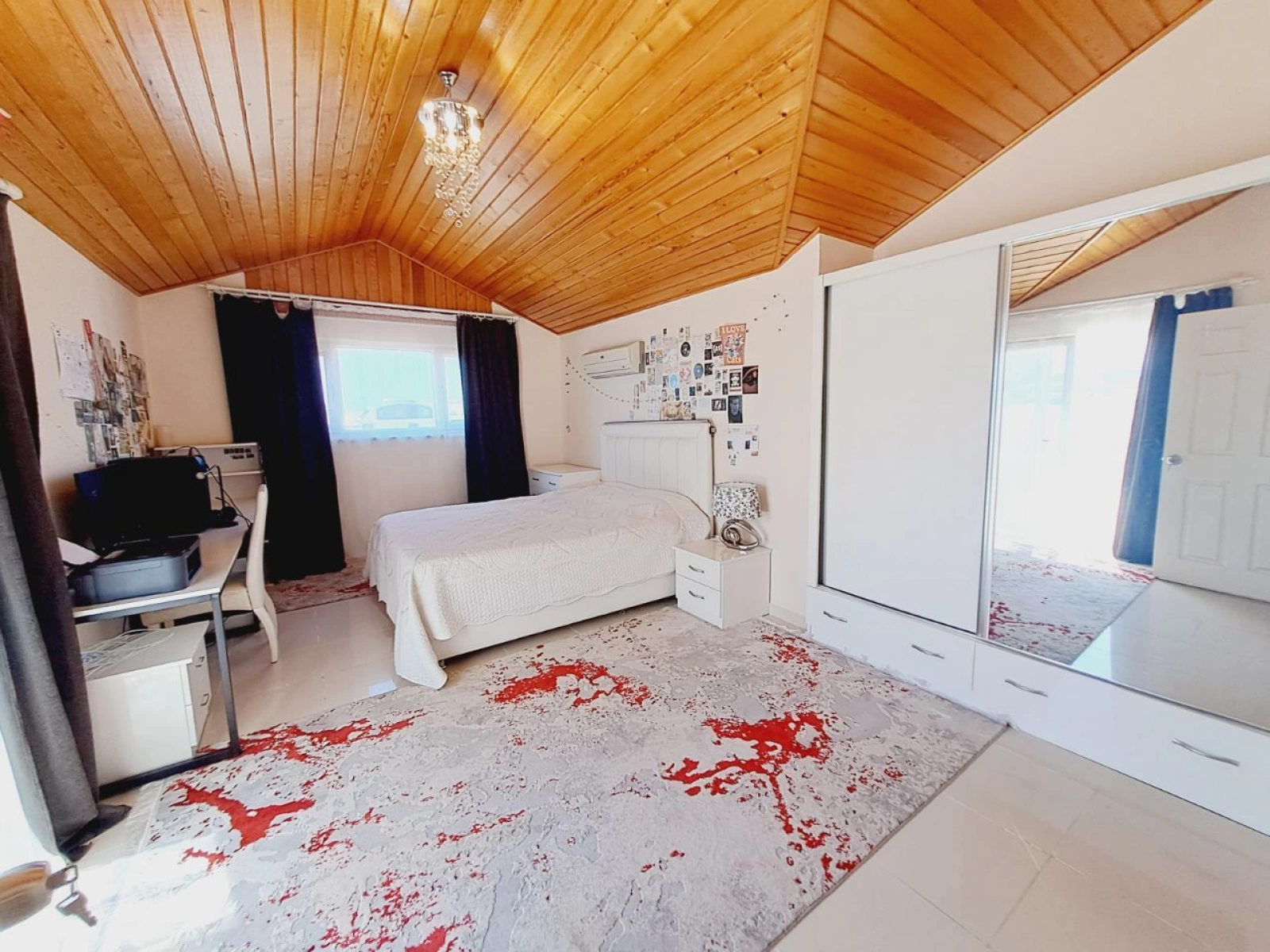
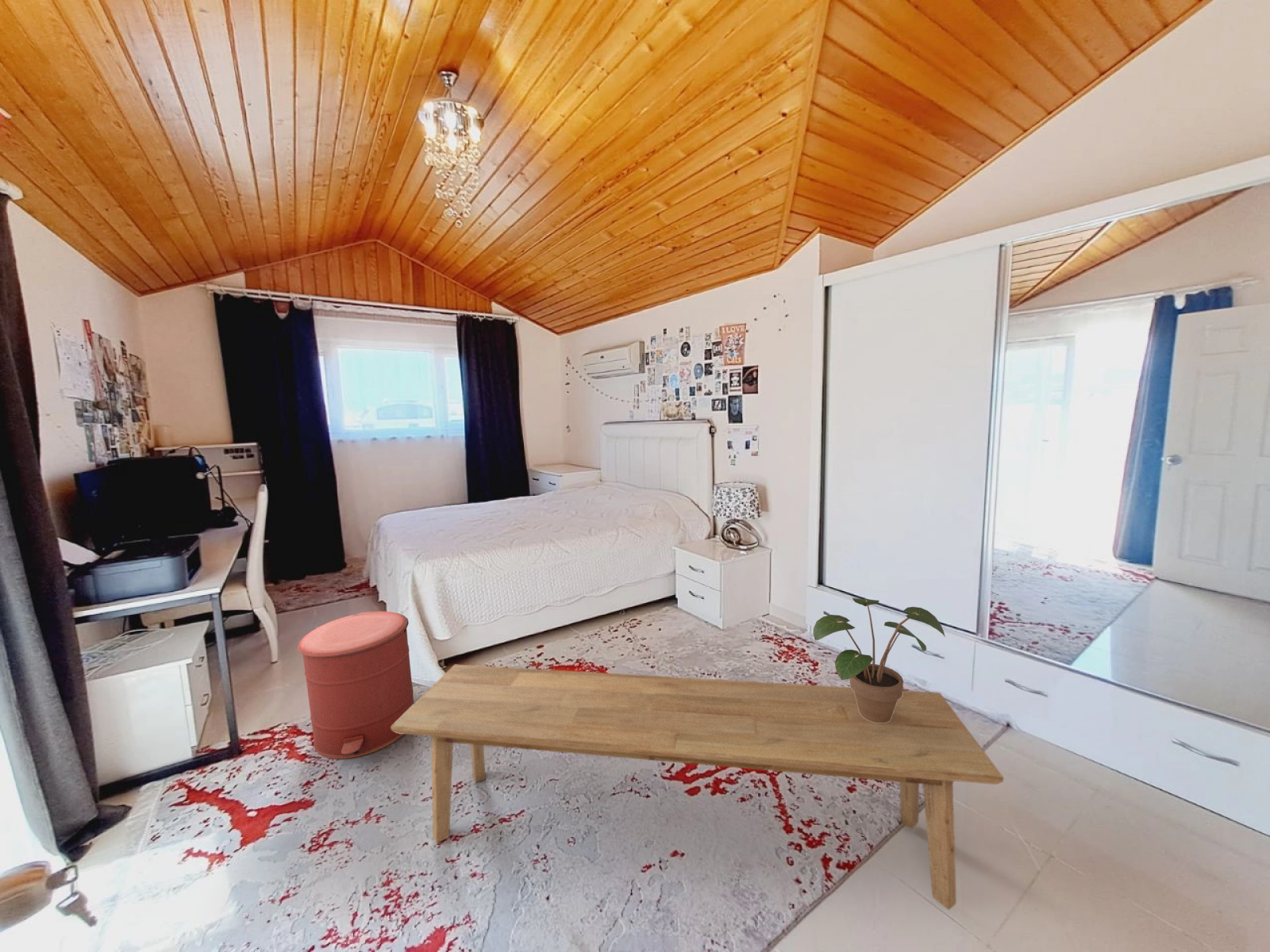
+ bench (673, 762)
+ potted plant (874, 660)
+ trash can (361, 679)
